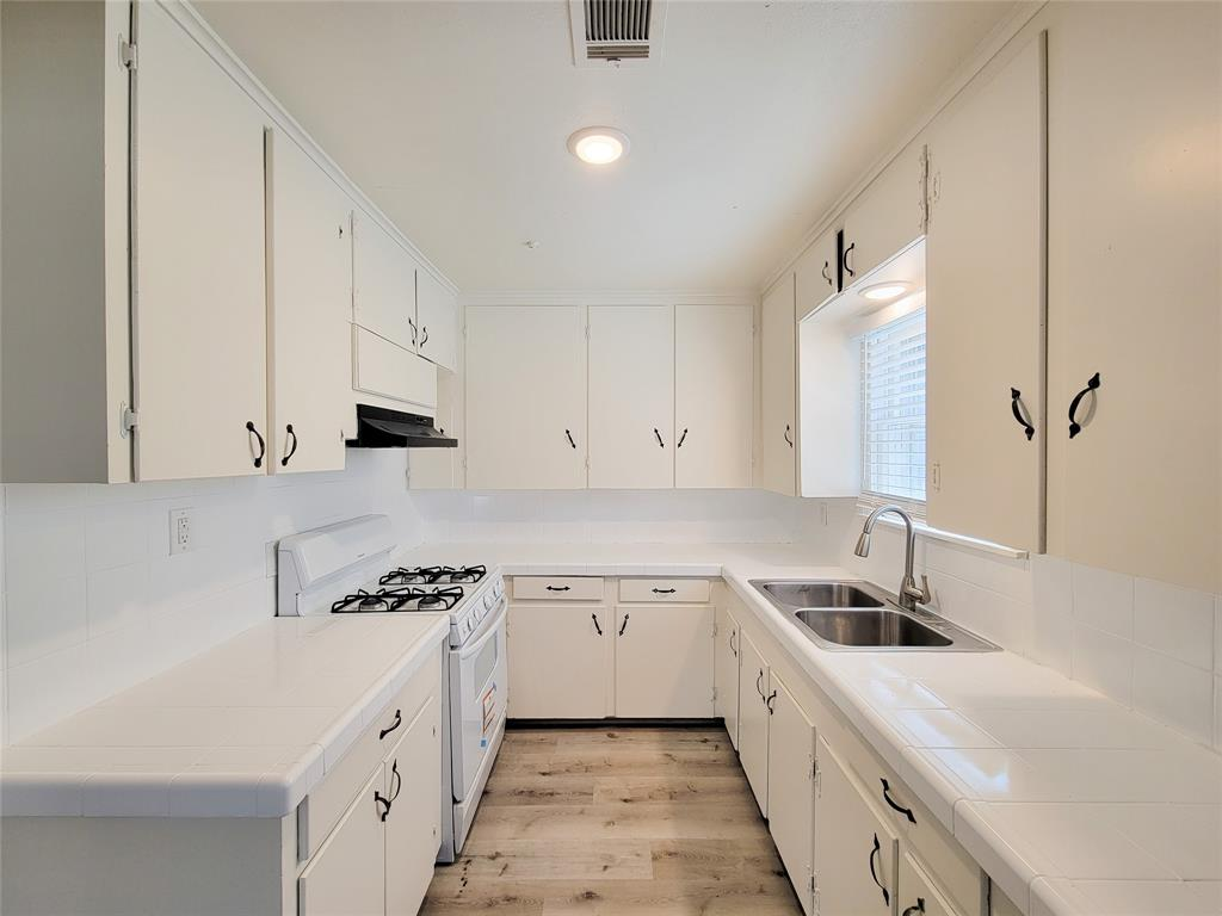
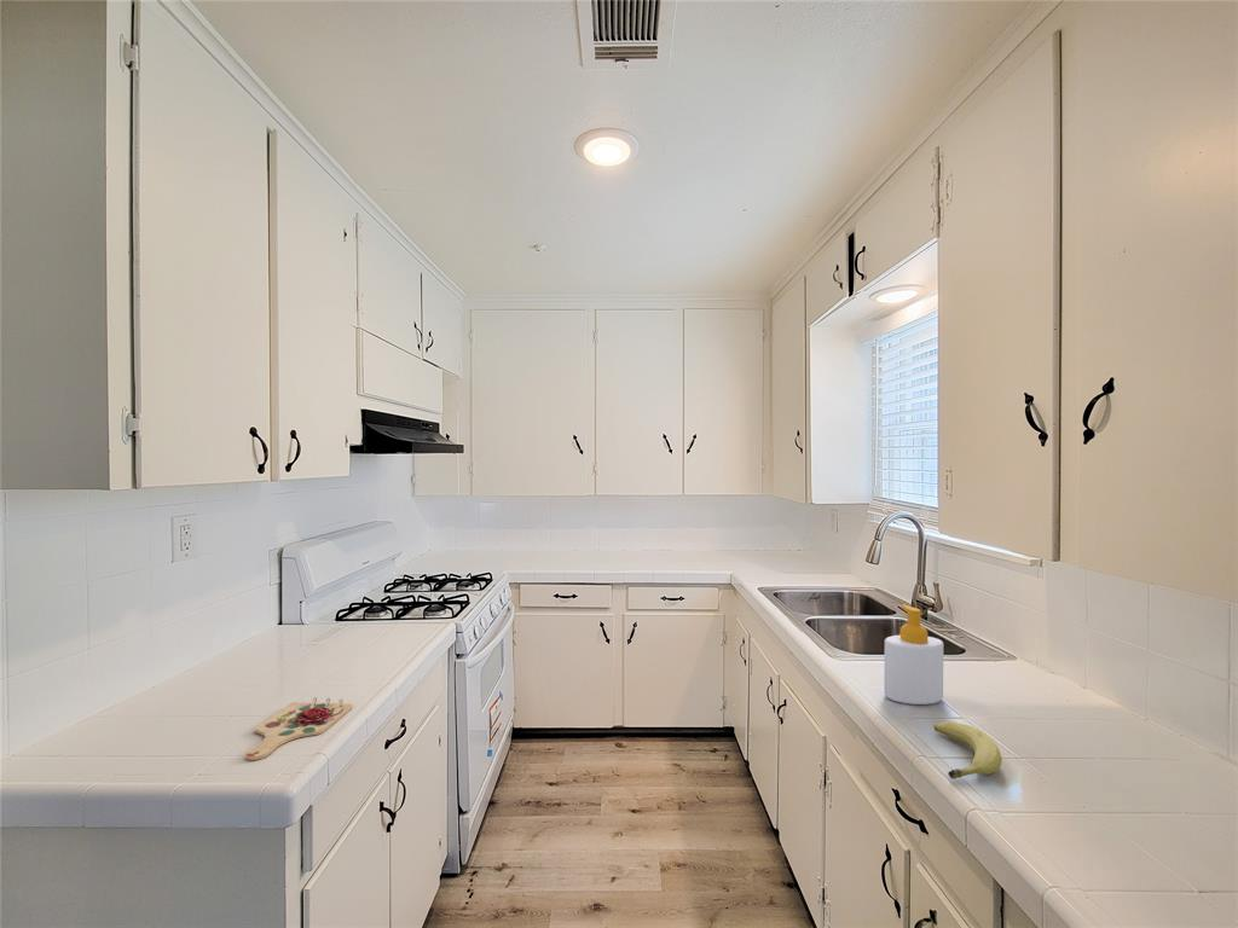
+ fruit (968, 746)
+ cutting board (290, 724)
+ soap bottle (913, 652)
